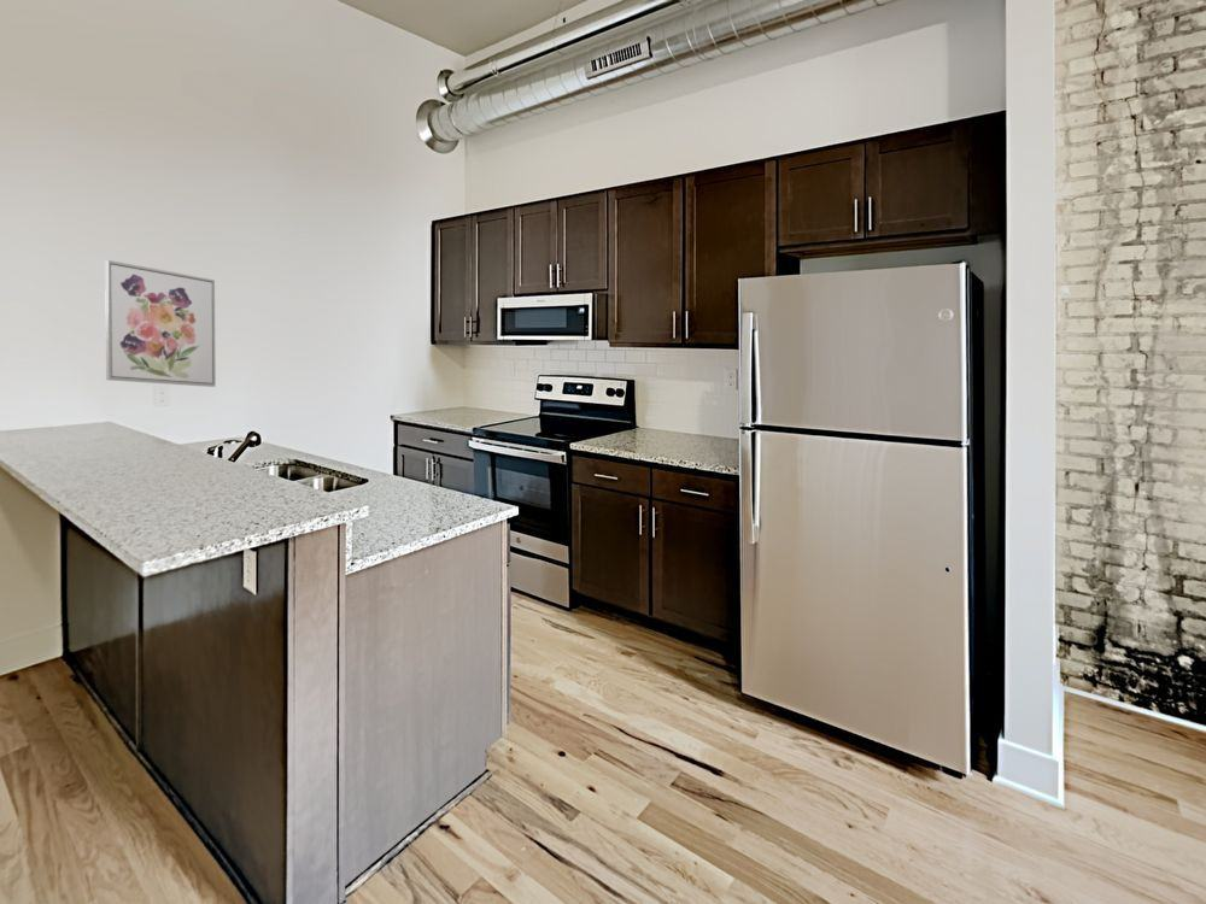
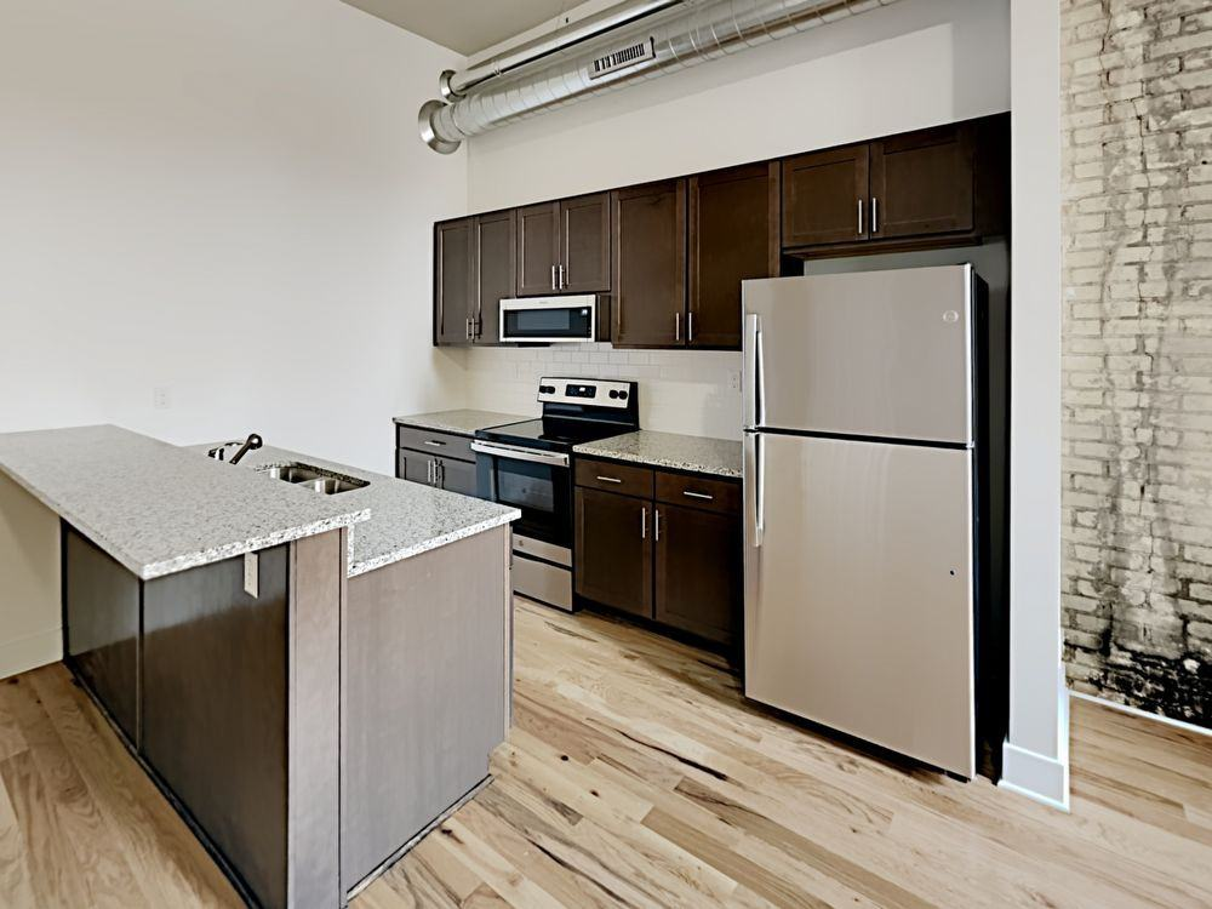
- wall art (163, 327)
